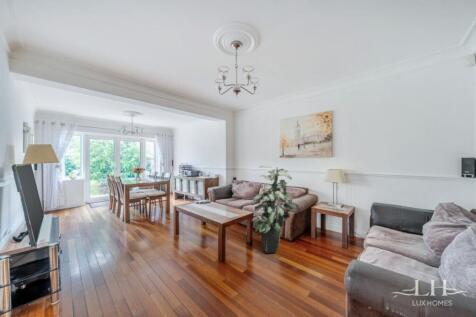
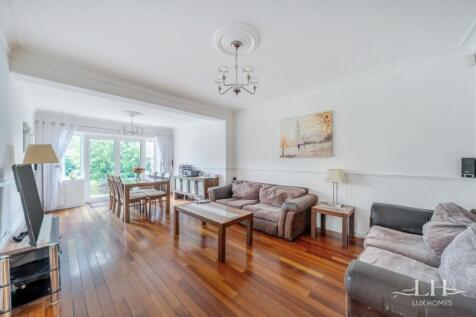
- indoor plant (271, 207)
